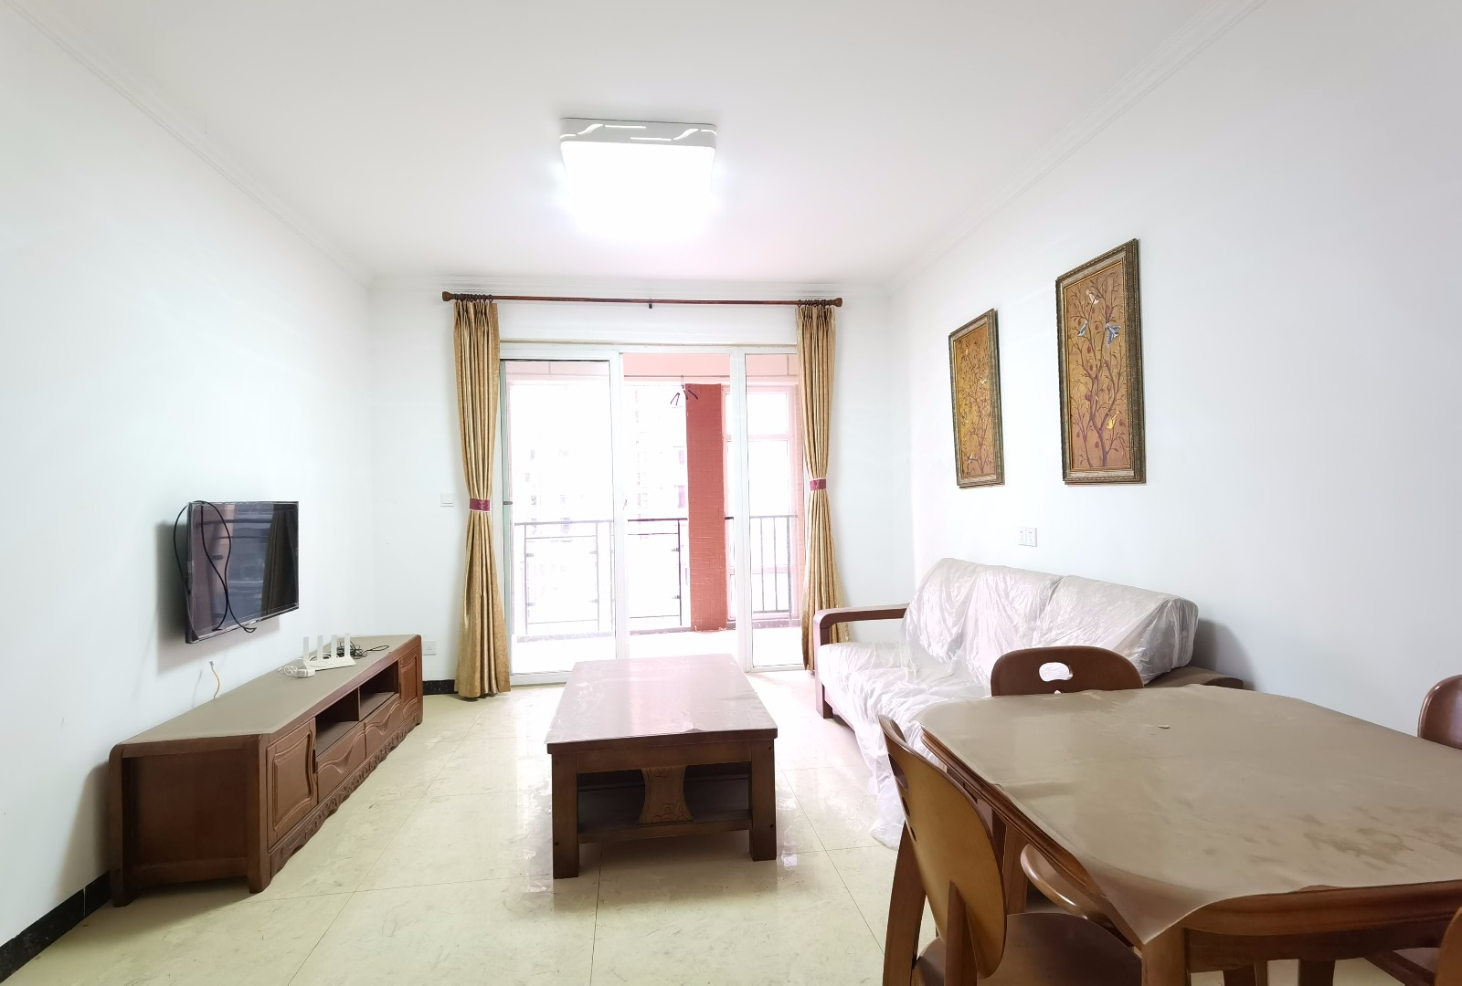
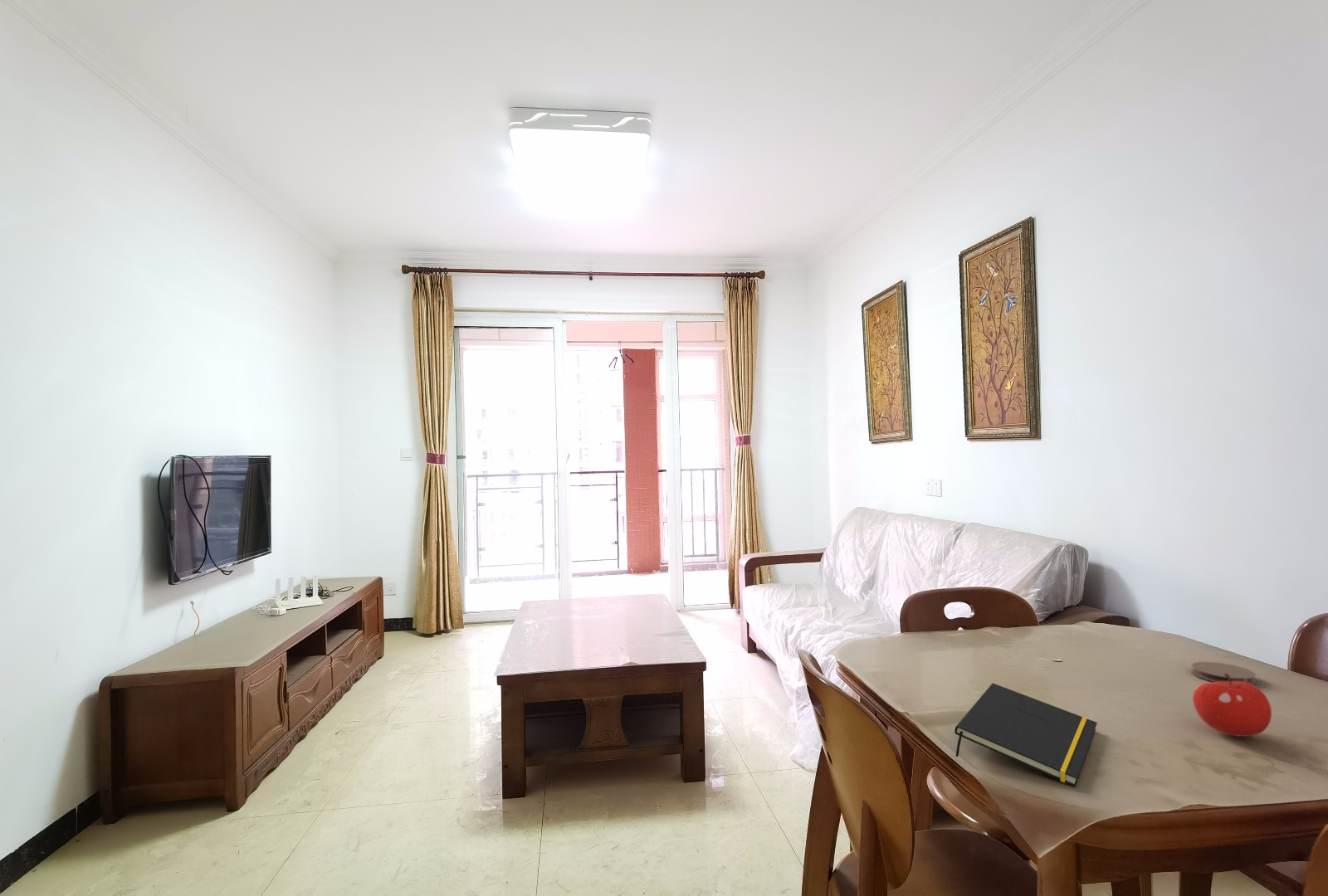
+ fruit (1231, 703)
+ notepad (1028, 728)
+ coaster (1223, 673)
